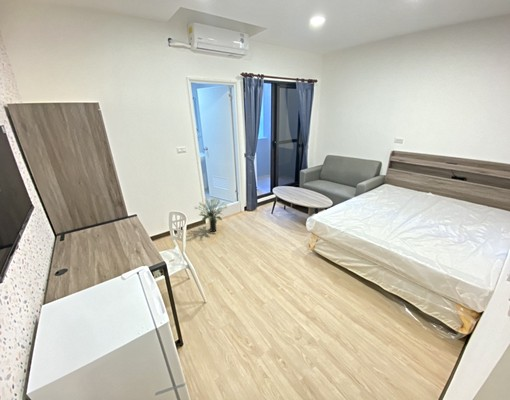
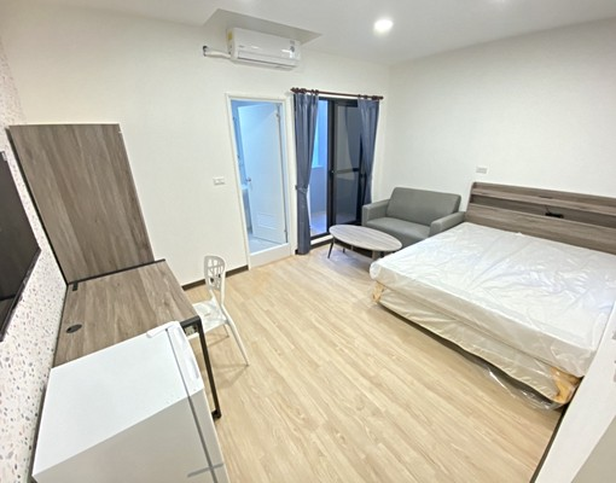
- potted plant (212, 214)
